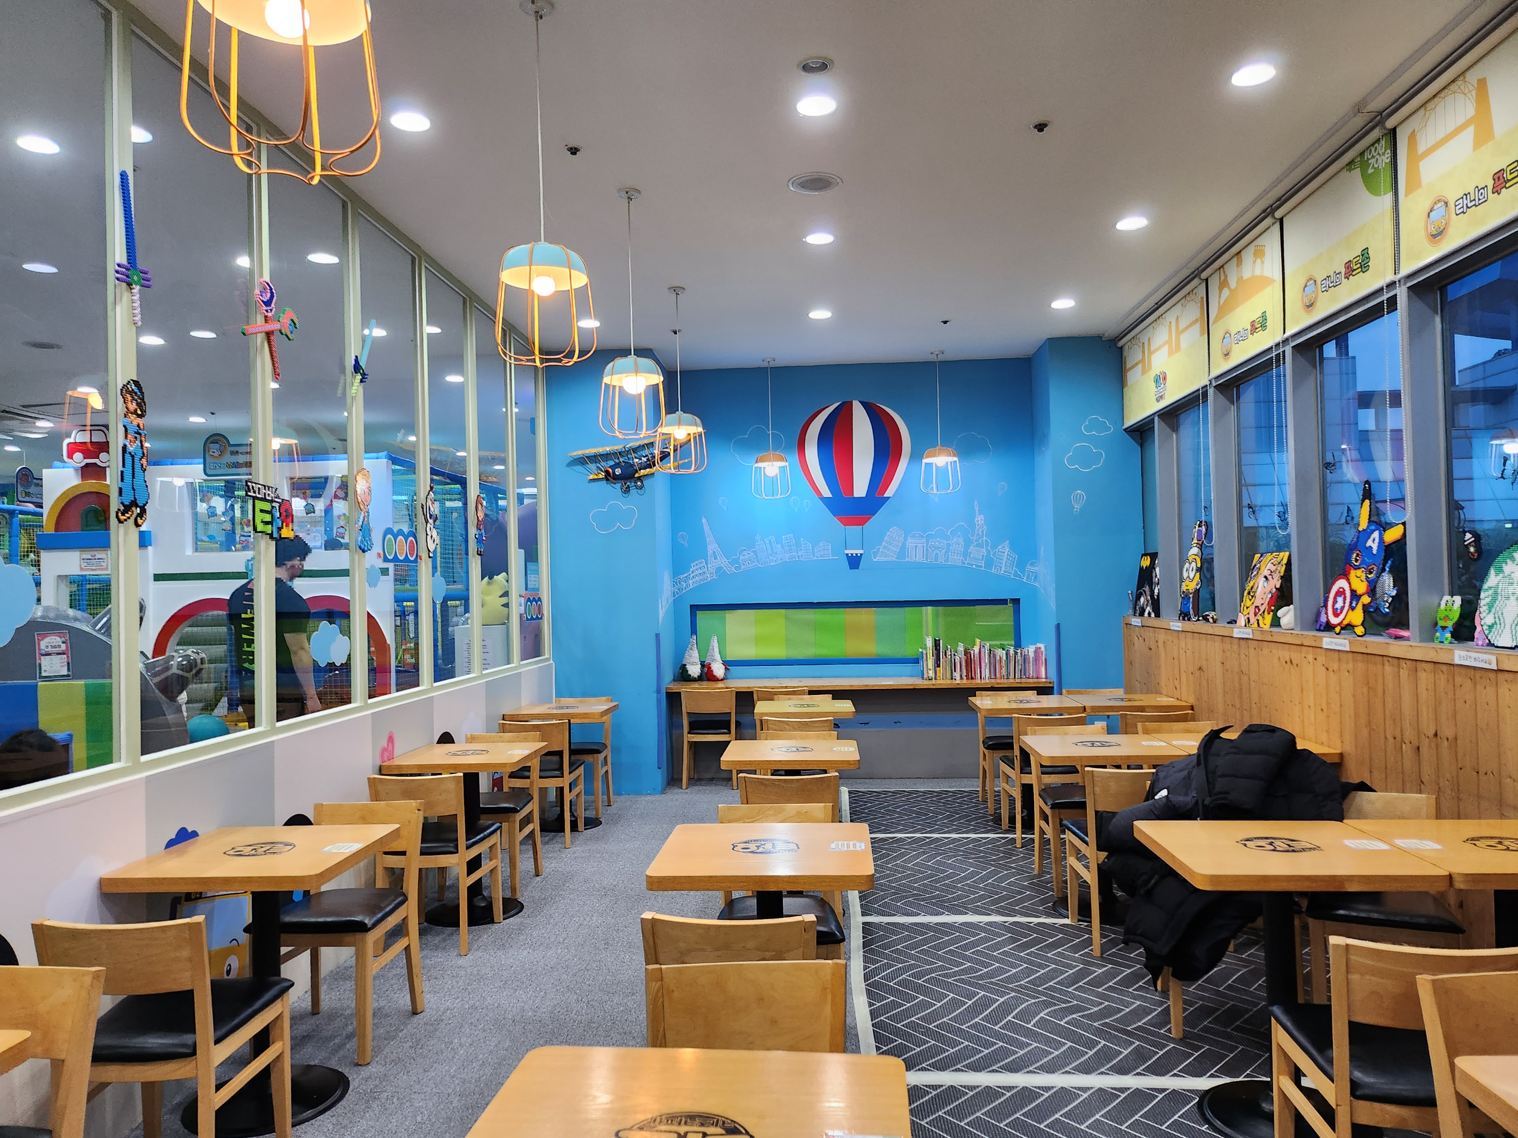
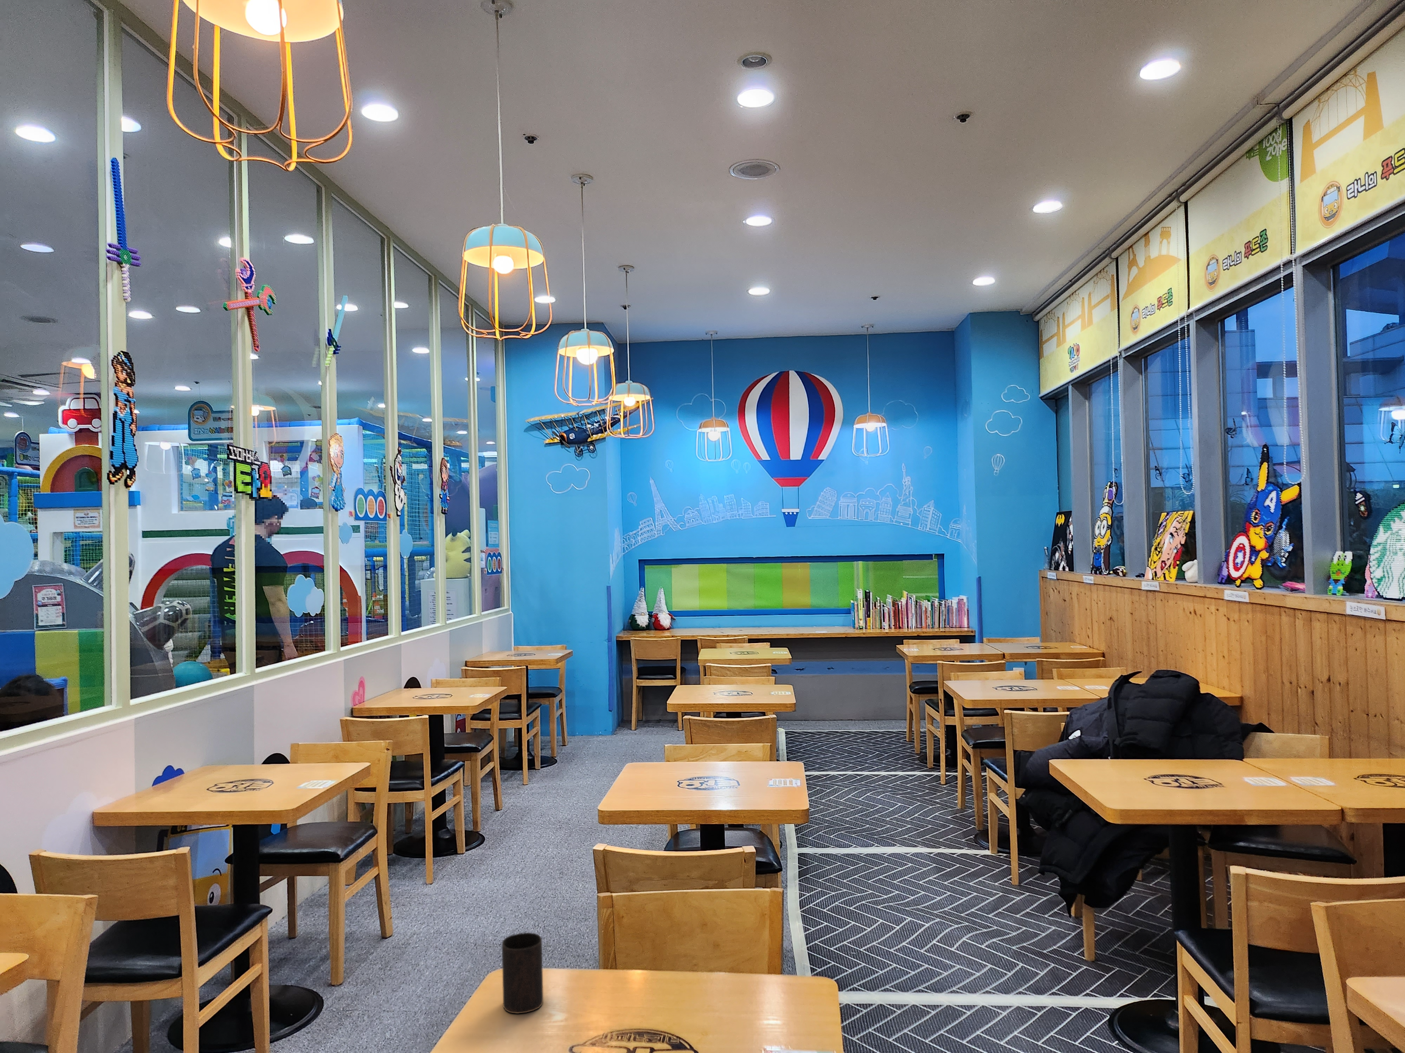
+ cup (522, 972)
